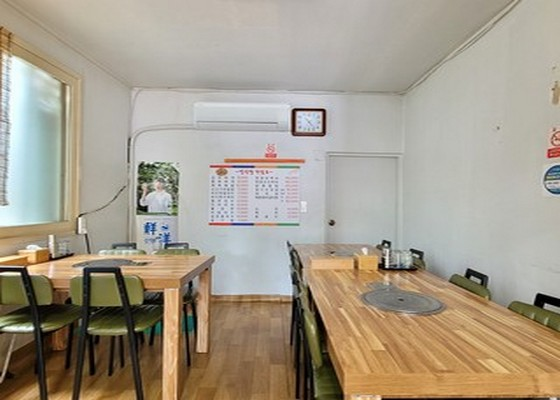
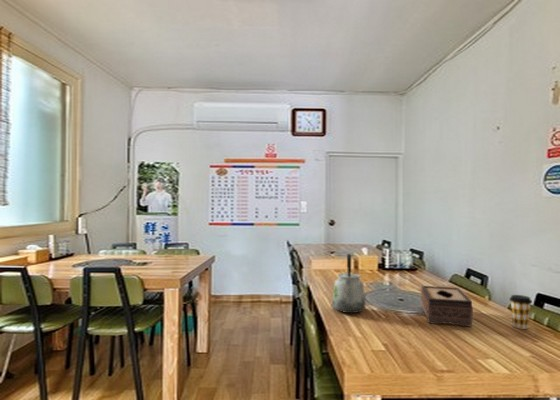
+ kettle (348, 281)
+ tissue box (444, 304)
+ coffee cup (520, 311)
